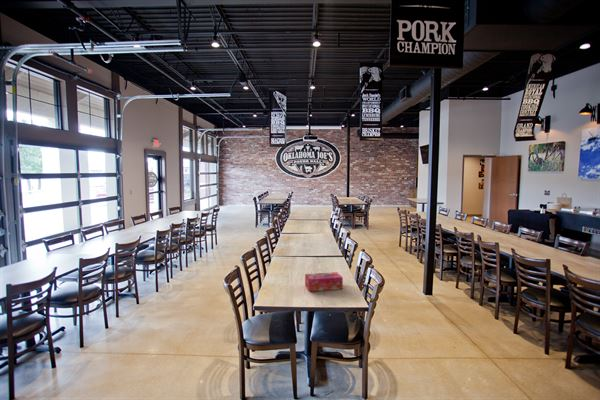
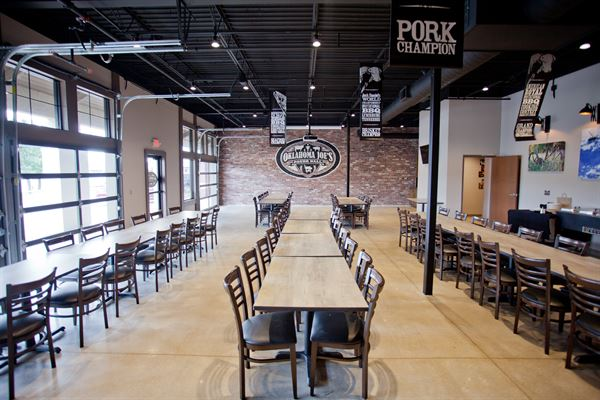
- tissue box (323, 281)
